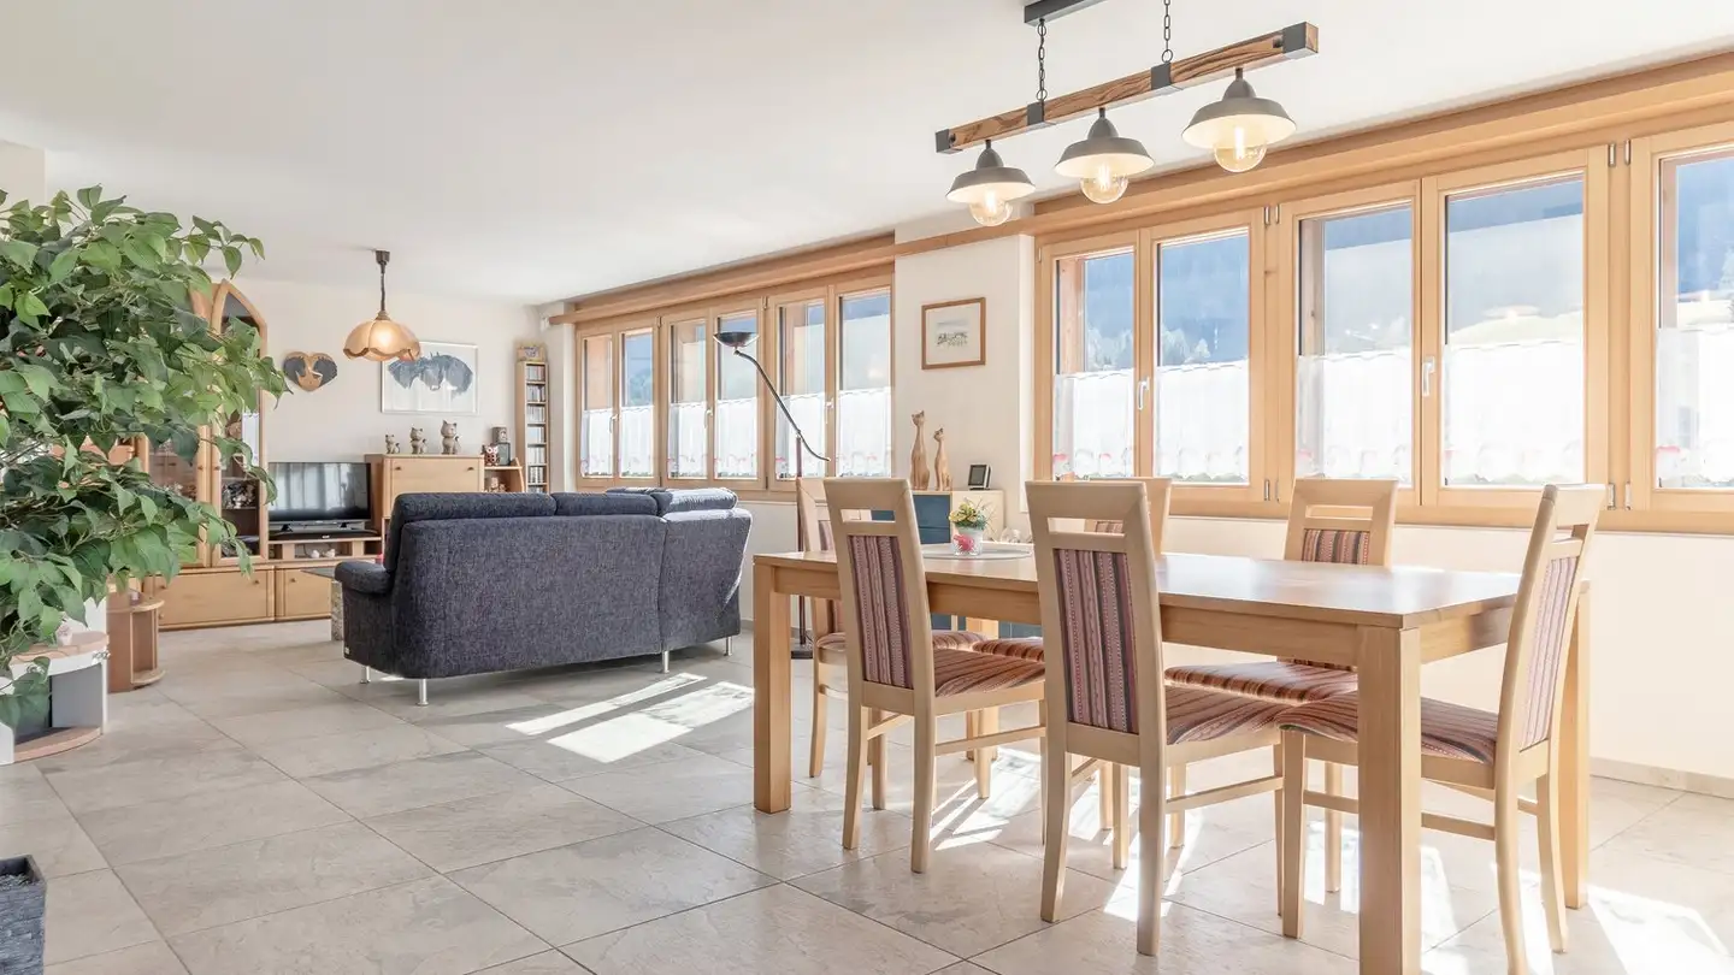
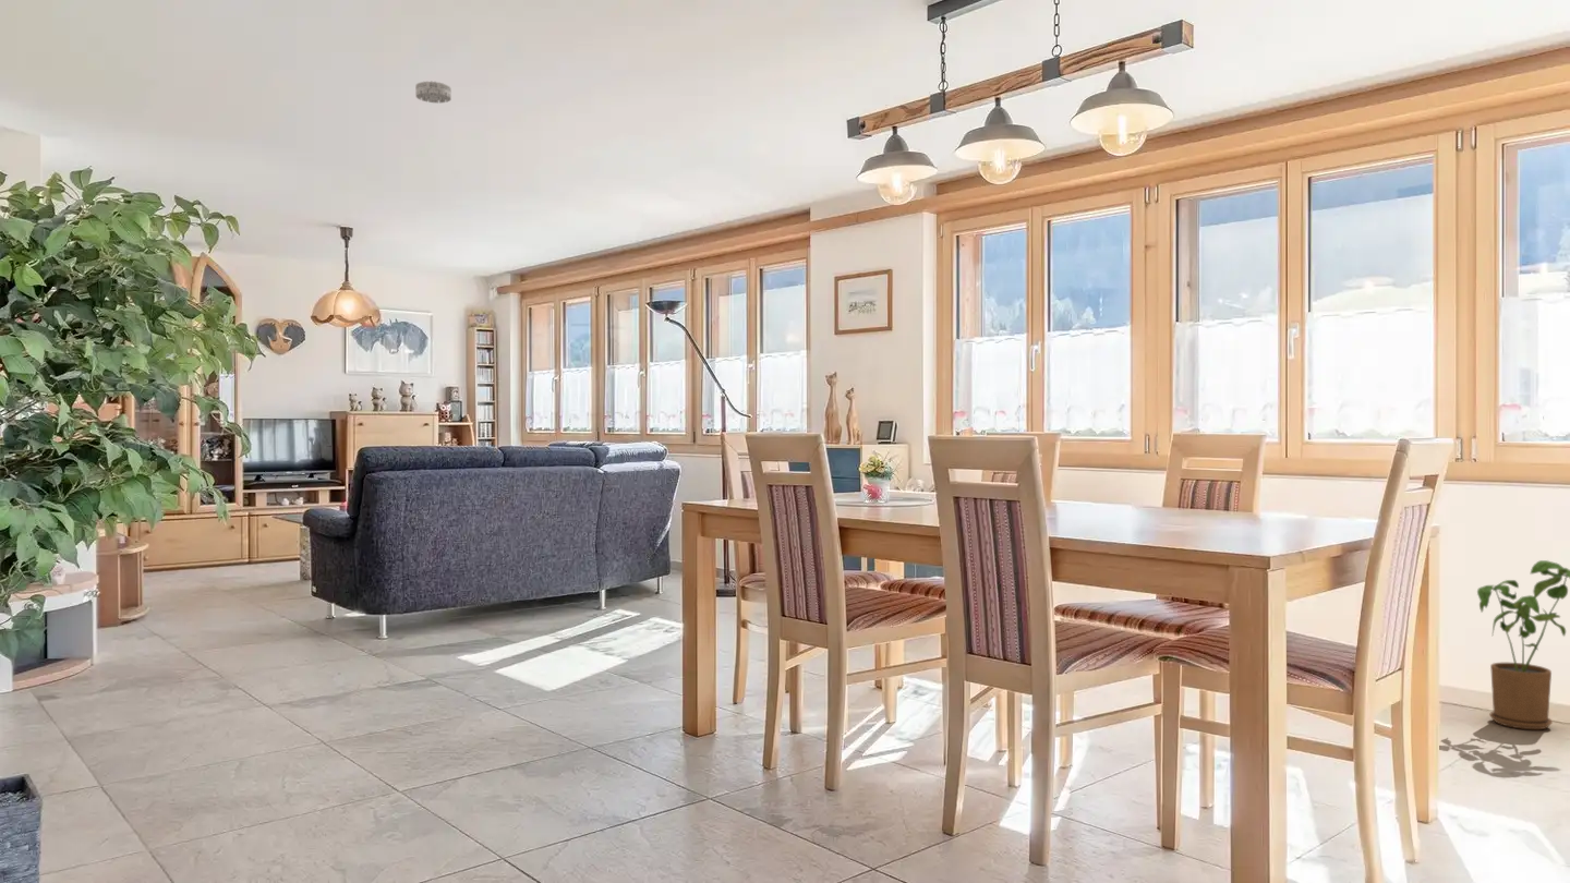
+ house plant (1523, 642)
+ smoke detector (433, 92)
